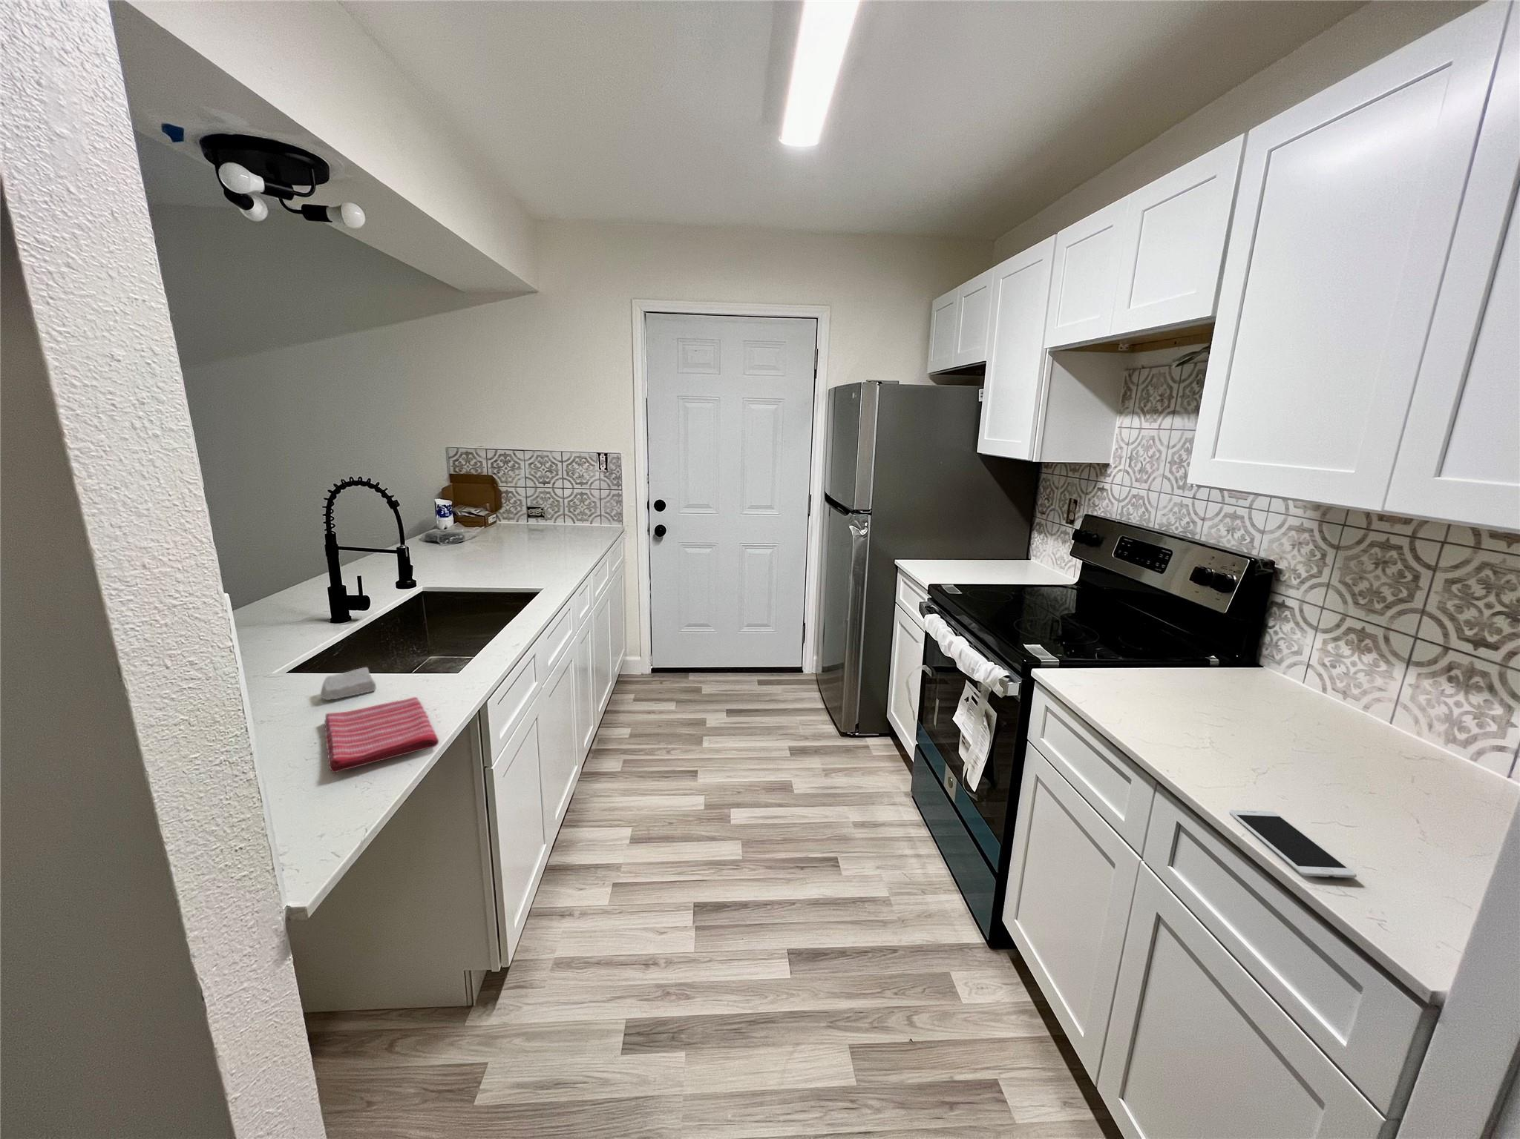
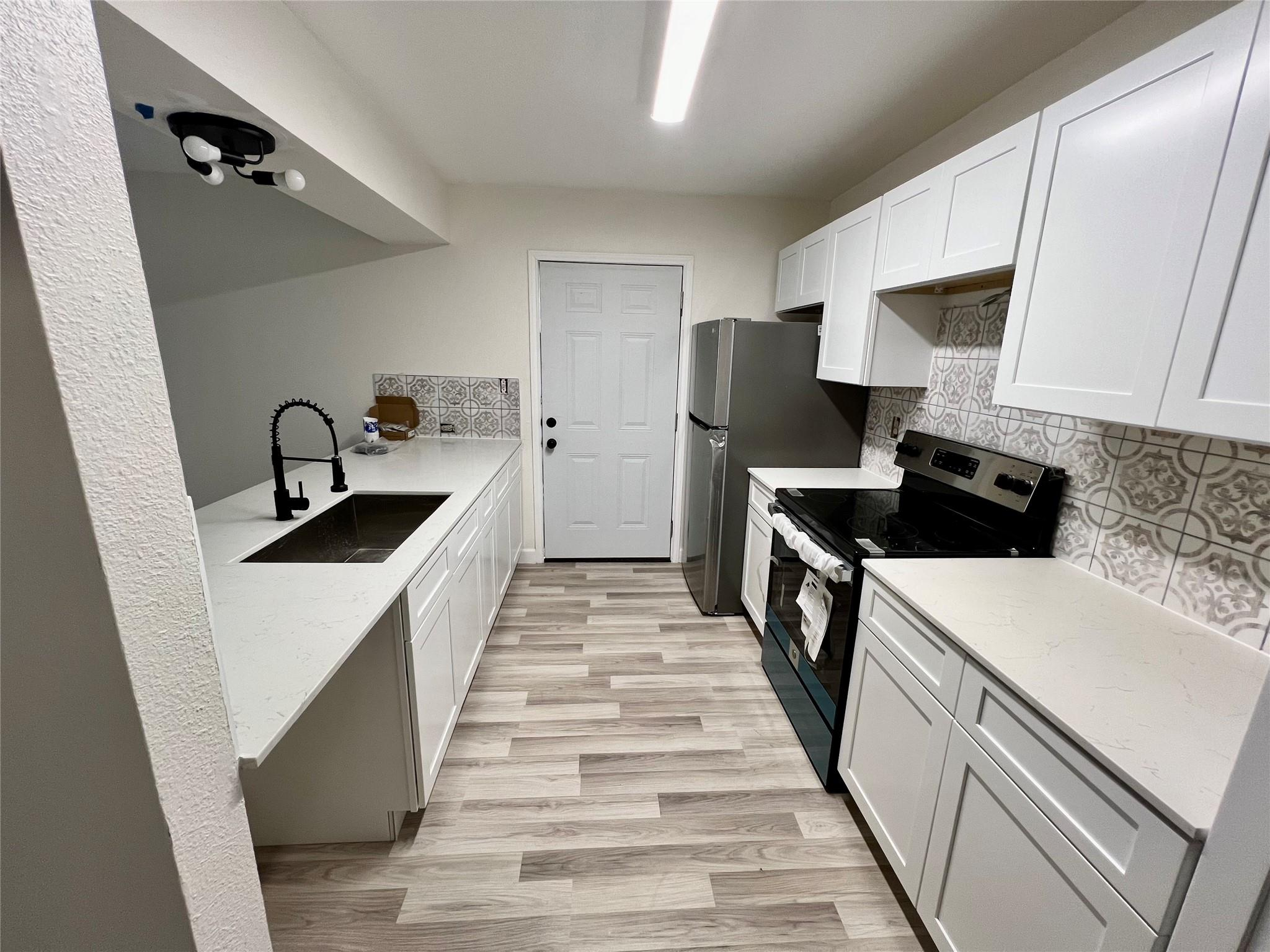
- smartphone (1288, 841)
- soap bar (347, 683)
- dish towel (379, 729)
